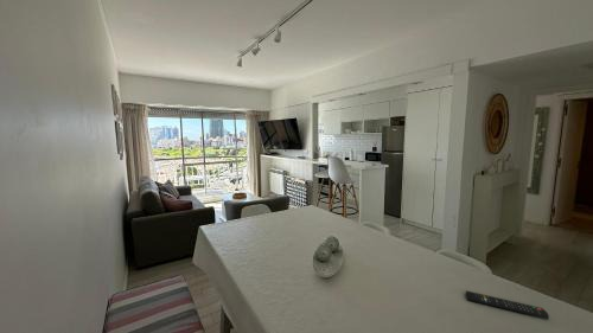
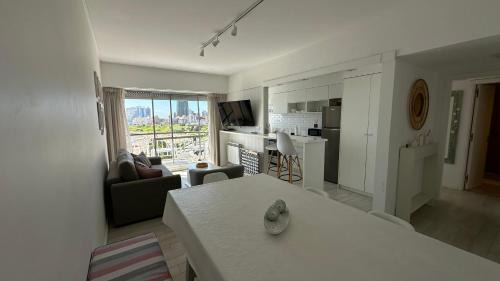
- remote control (504, 305)
